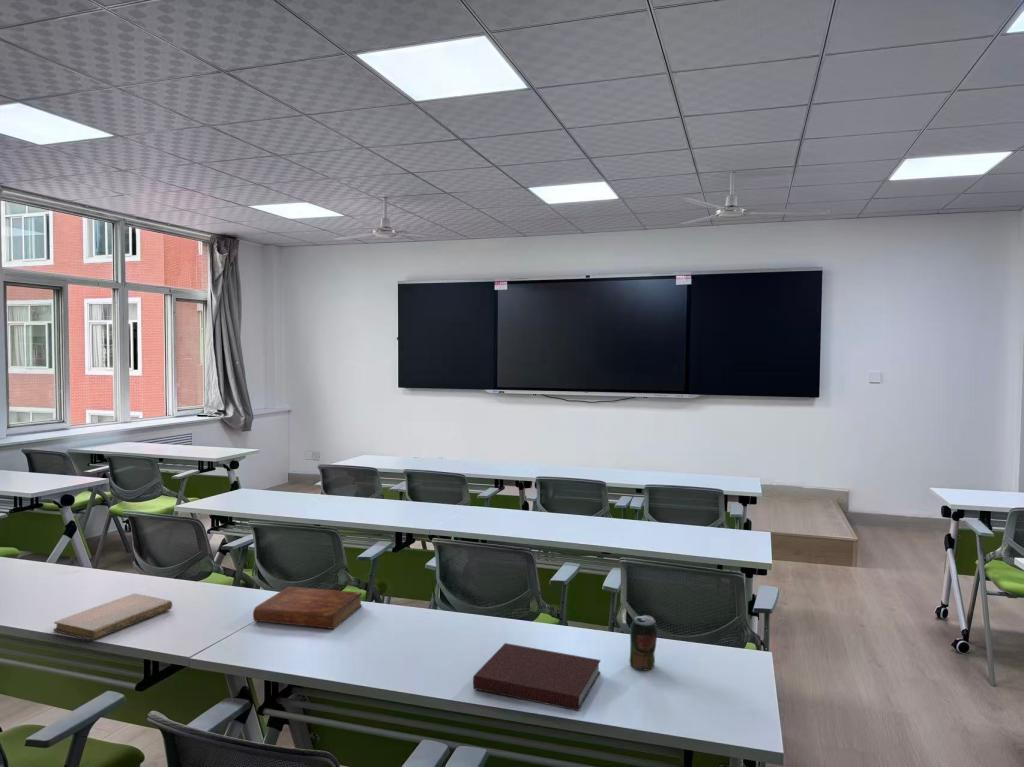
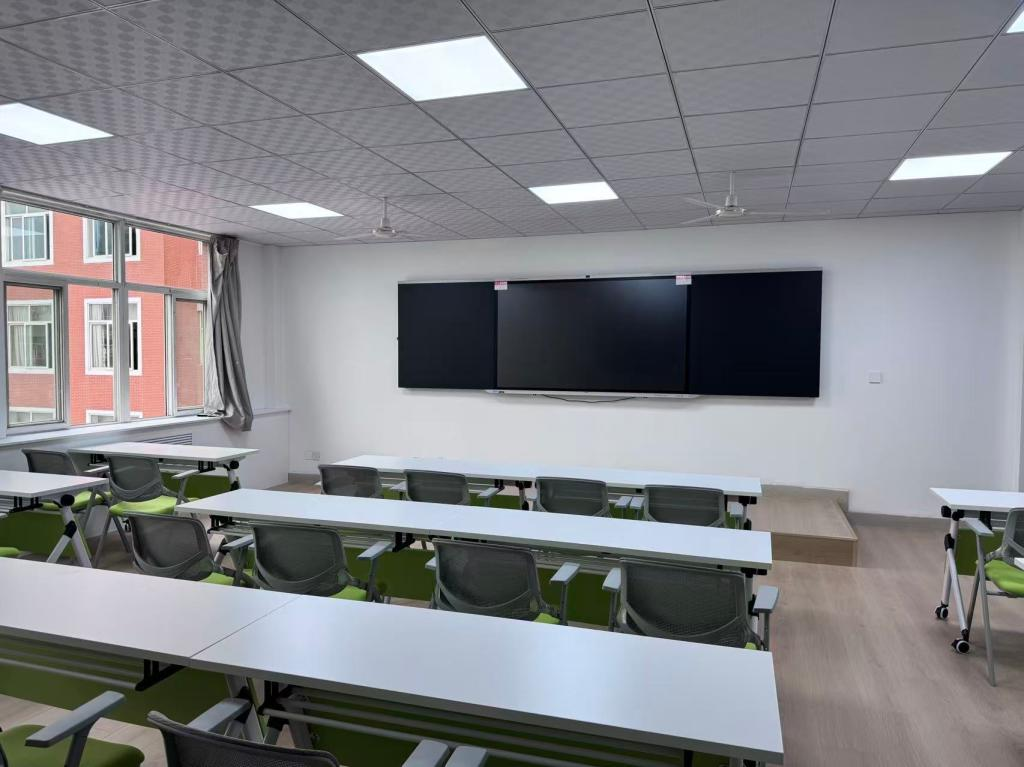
- beverage can (643, 641)
- notebook (538, 674)
- bible (309, 607)
- notebook (115, 615)
